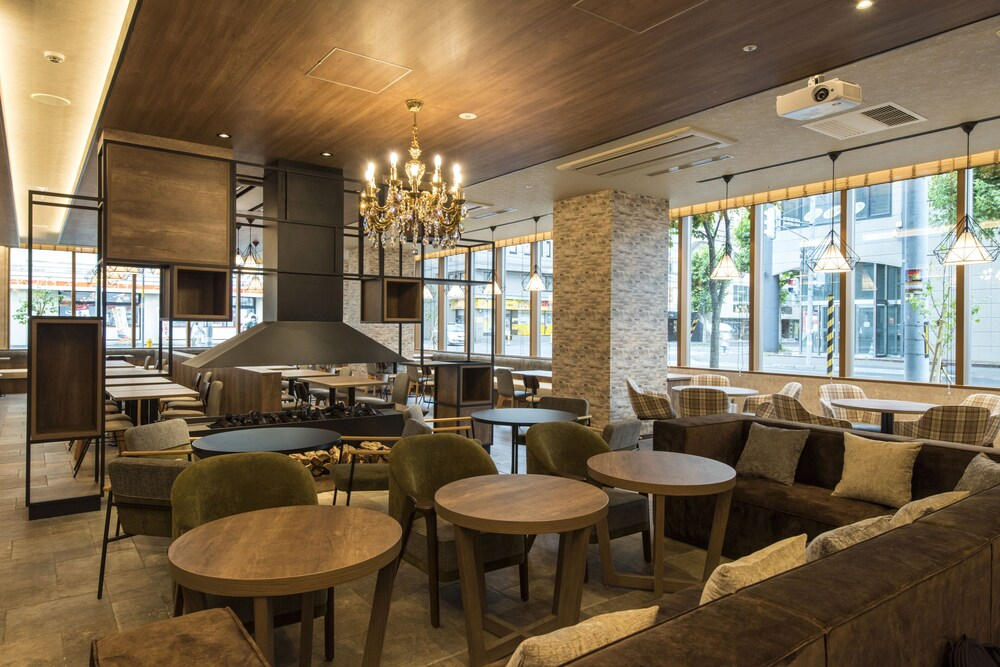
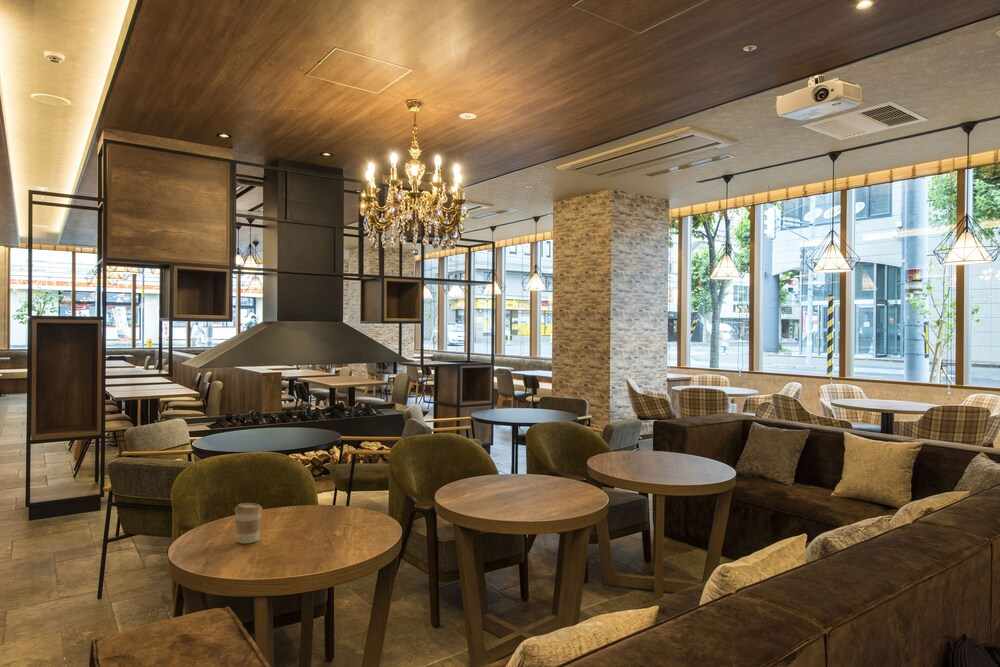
+ coffee cup (248, 522)
